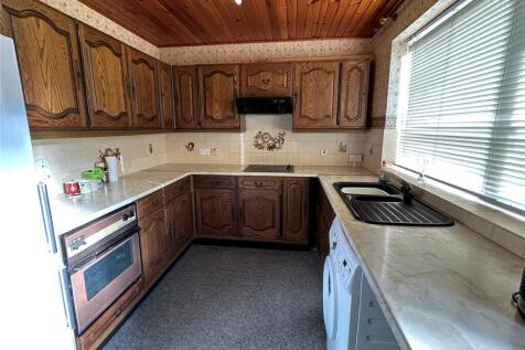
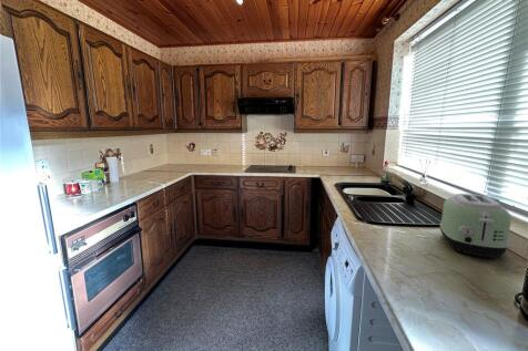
+ toaster (473, 223)
